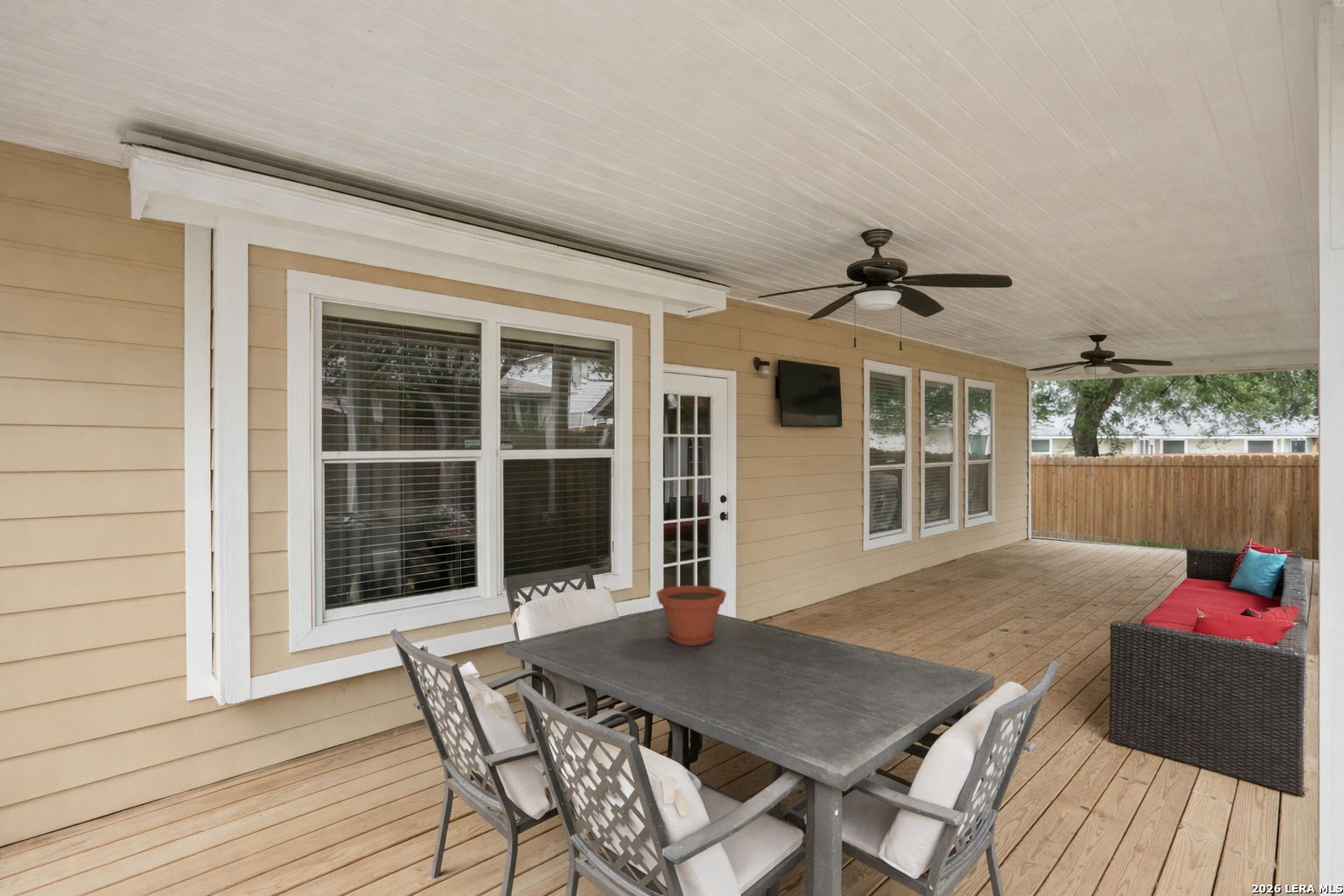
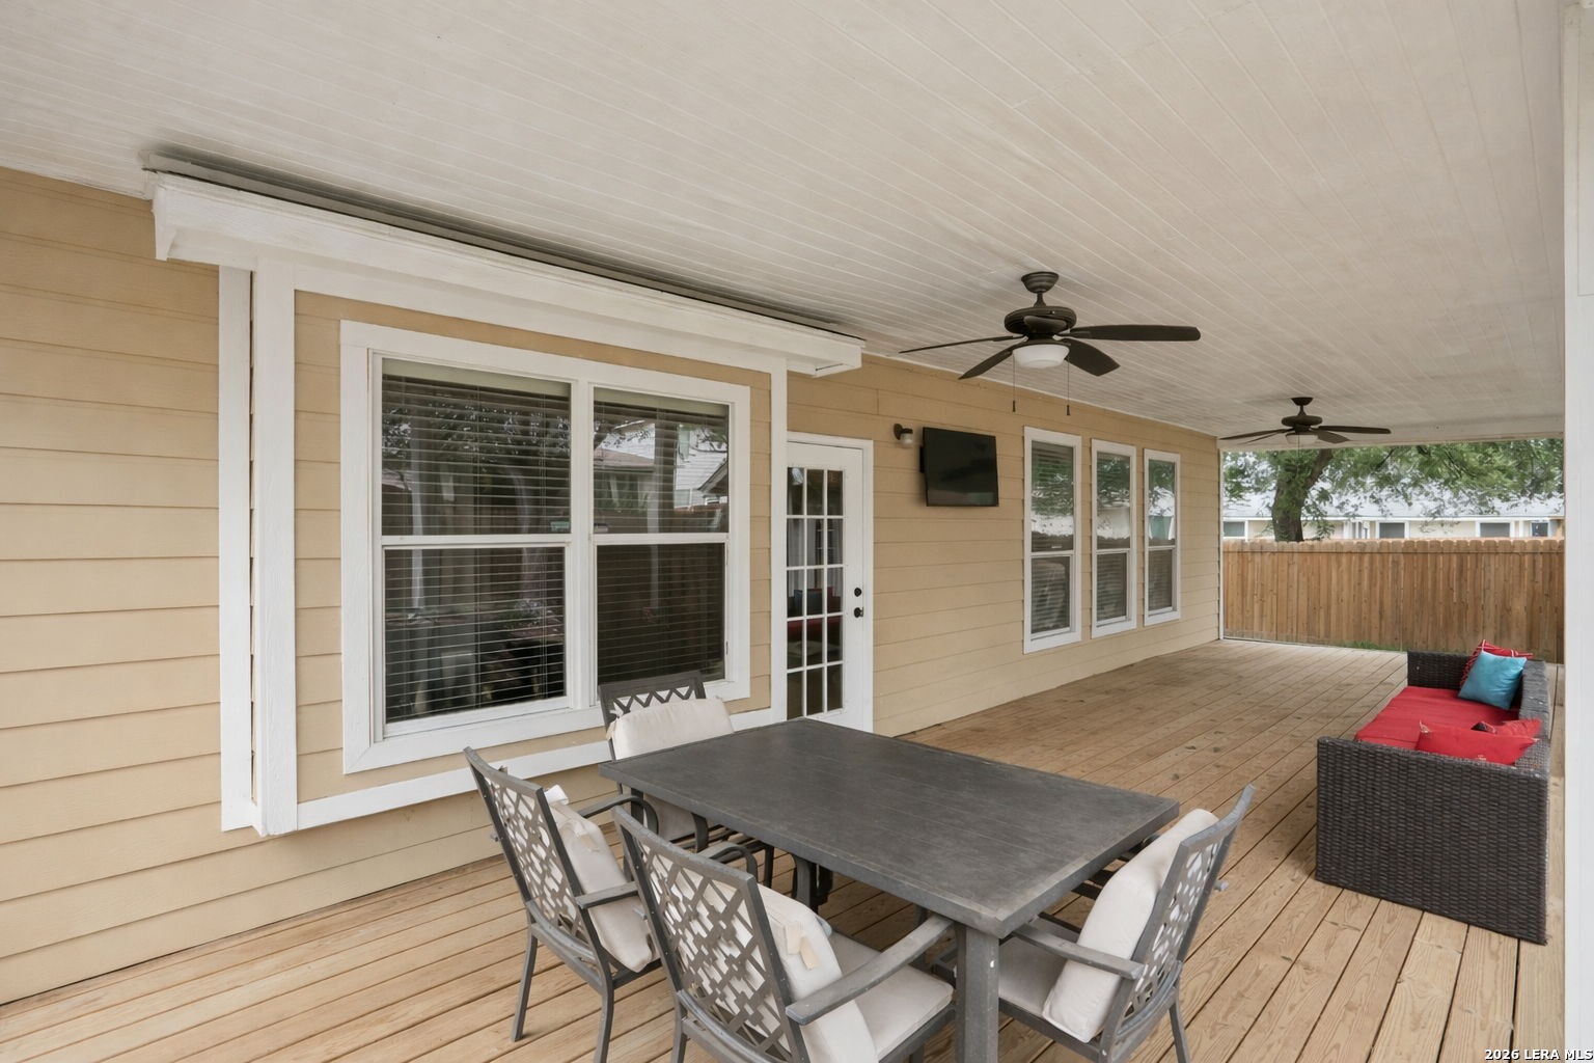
- plant pot (691, 616)
